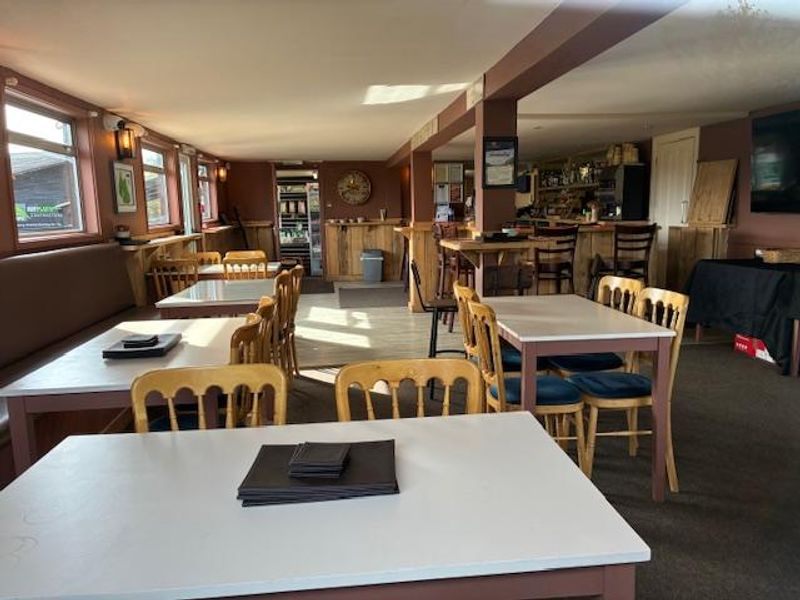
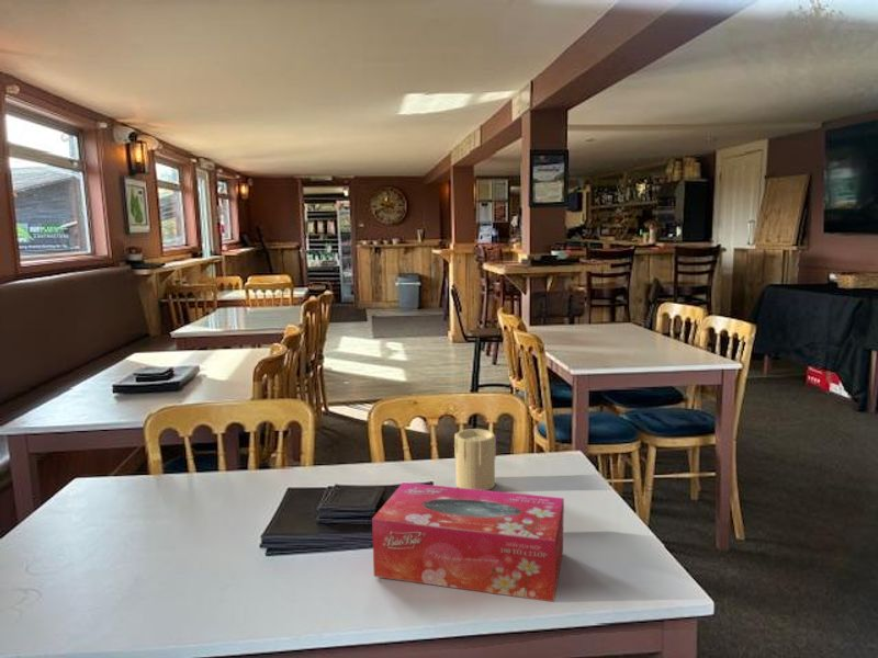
+ candle (474, 457)
+ tissue box (471, 536)
